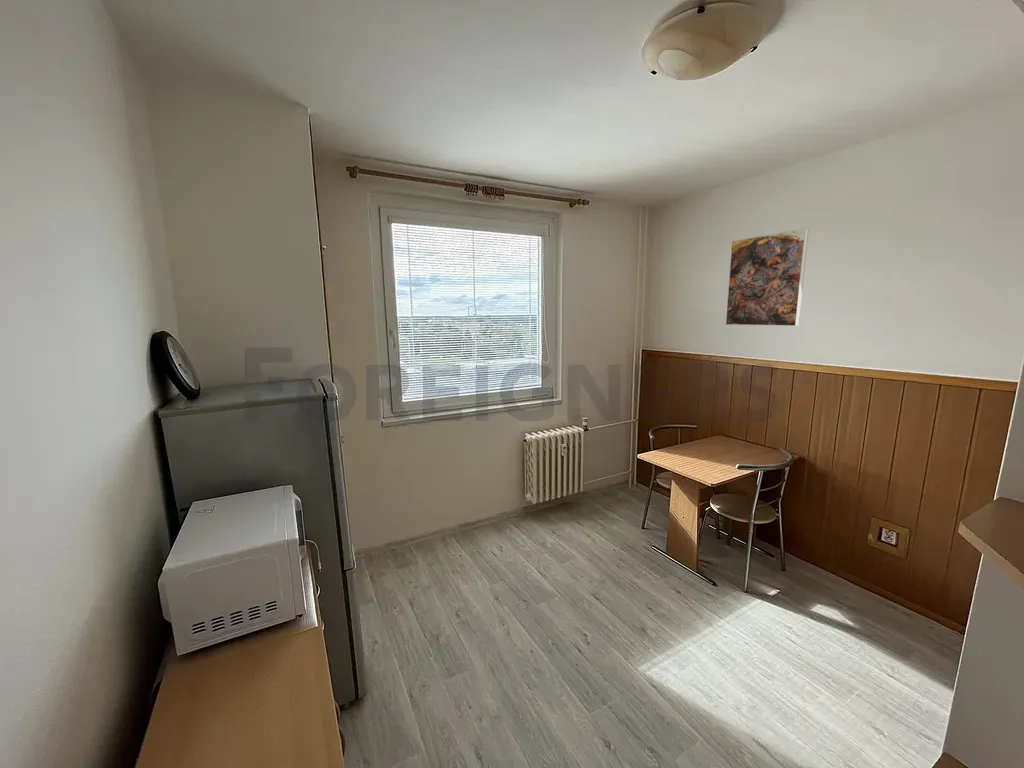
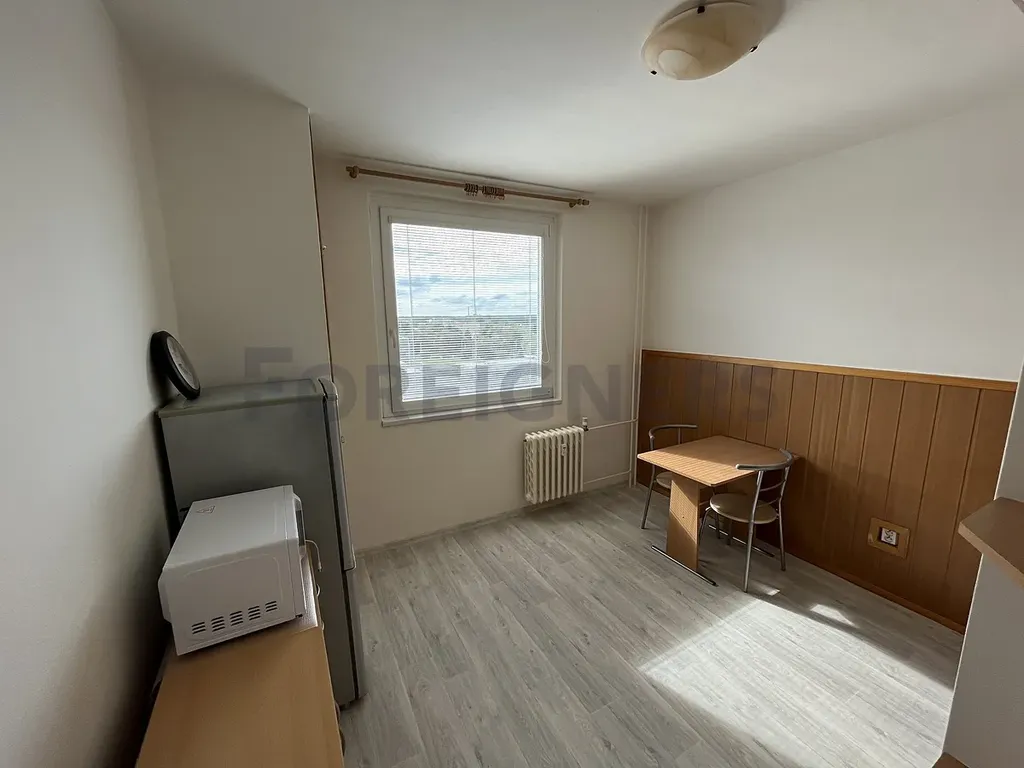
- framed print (763, 281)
